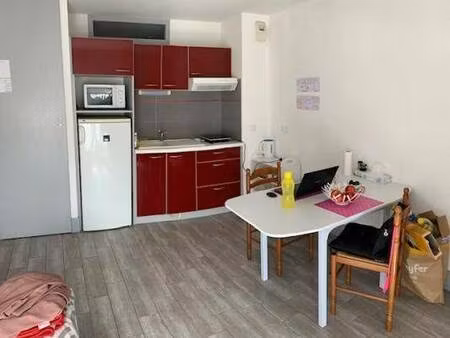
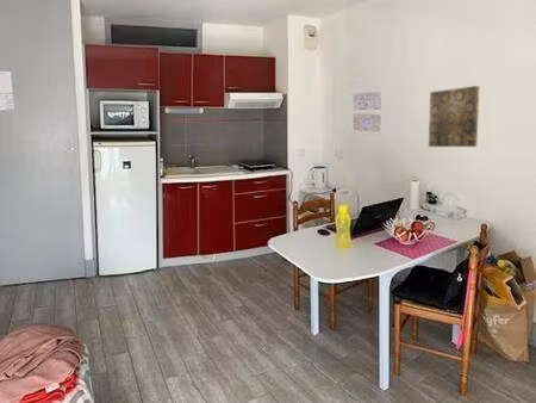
+ wall art (451, 118)
